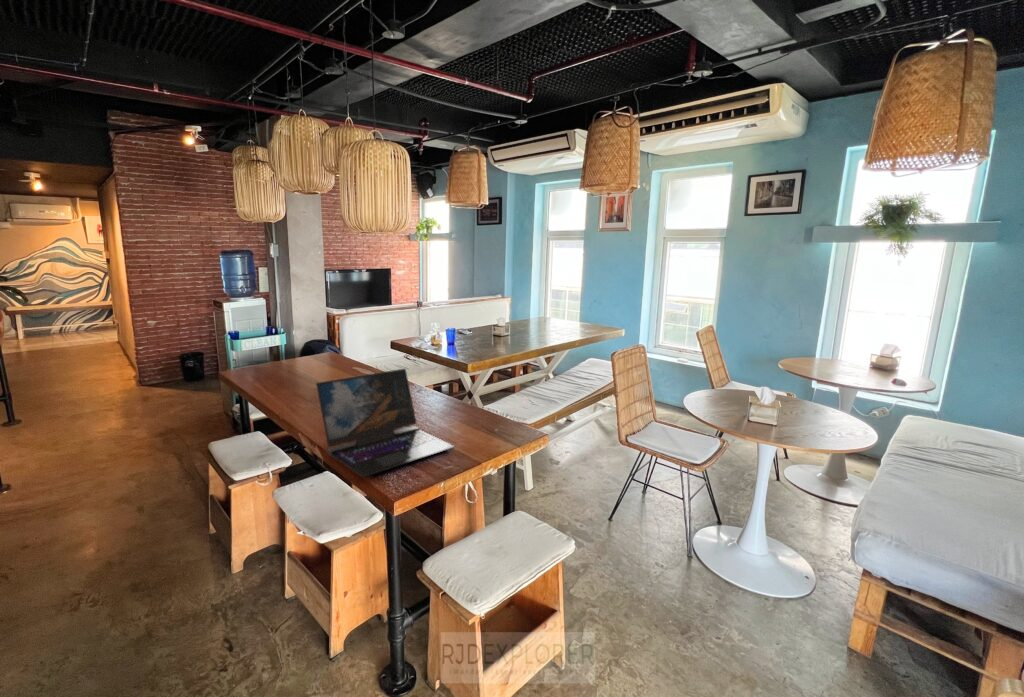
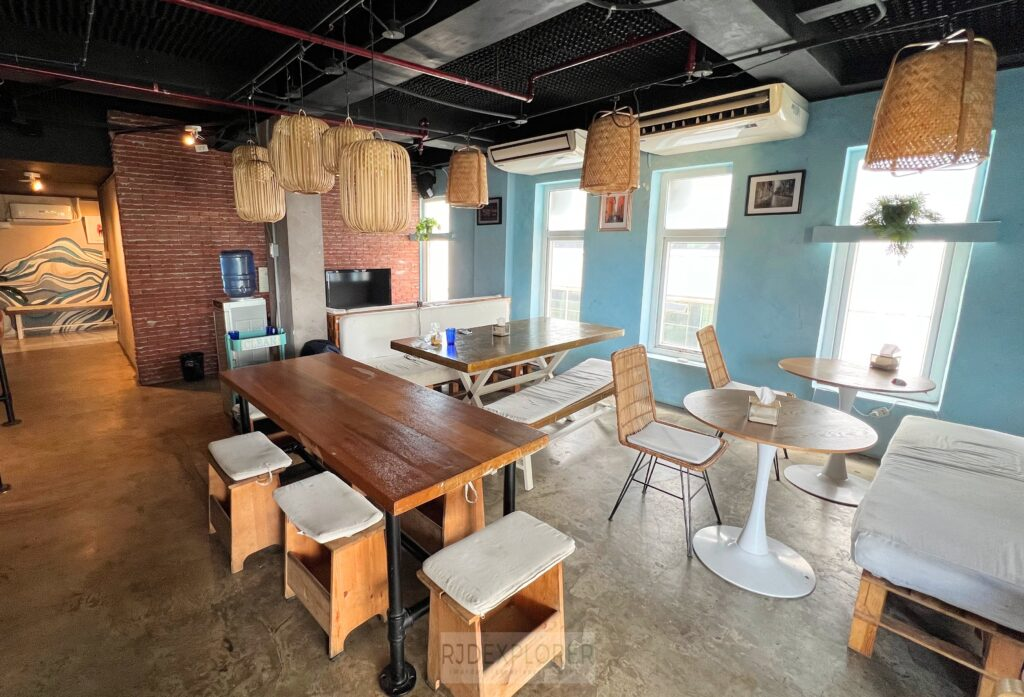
- laptop (386, 417)
